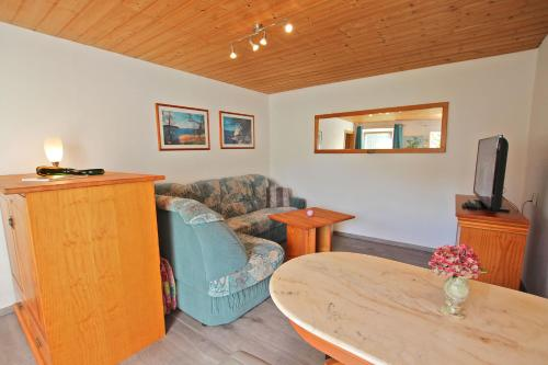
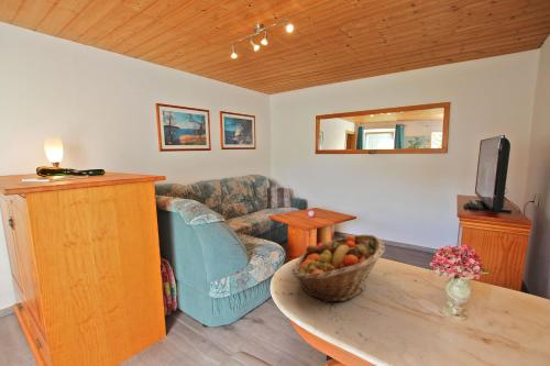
+ fruit basket (337, 262)
